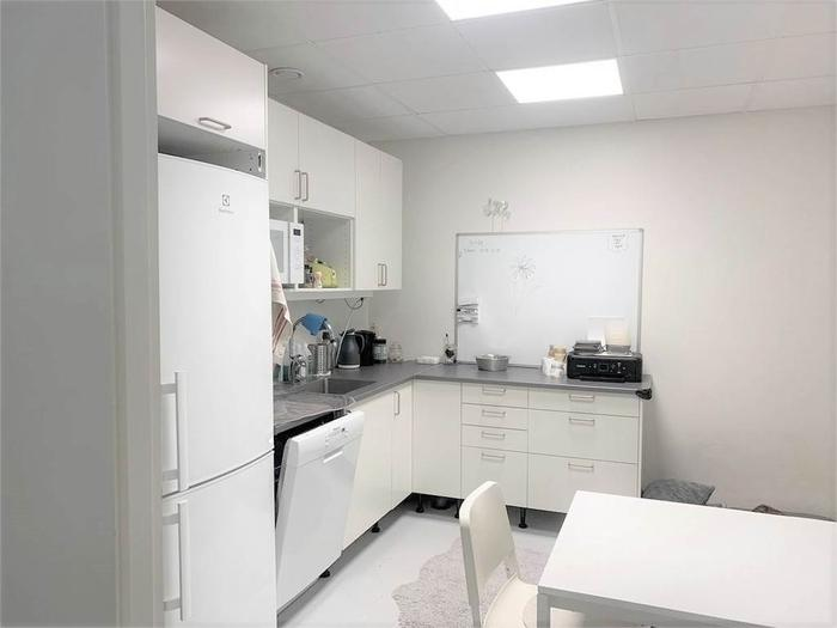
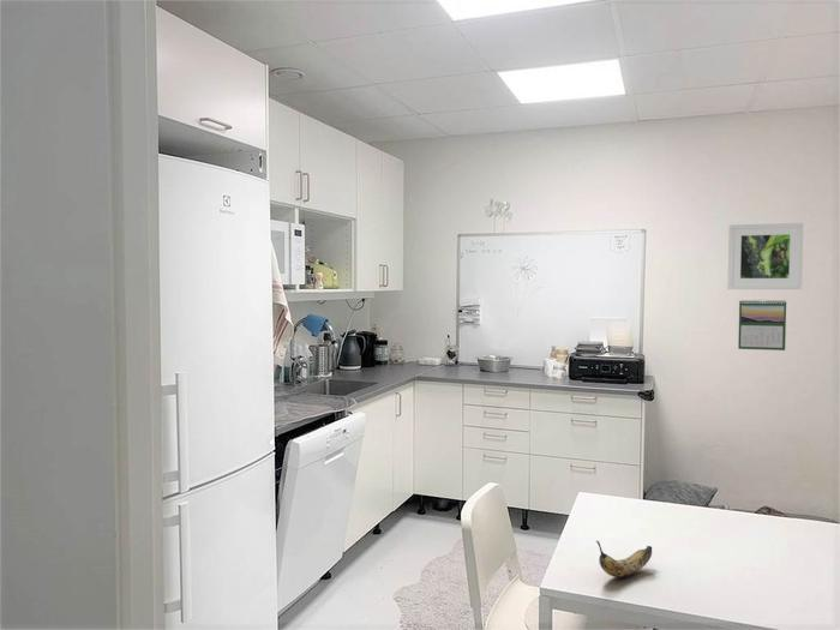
+ calendar (762, 324)
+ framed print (764, 257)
+ banana (628, 557)
